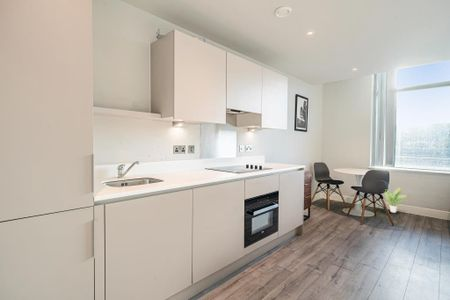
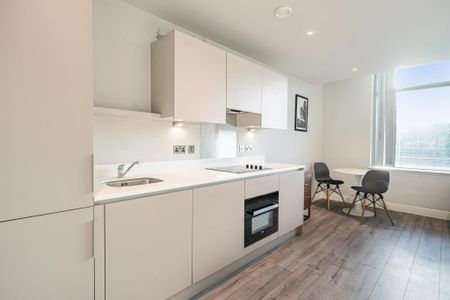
- potted plant (393, 199)
